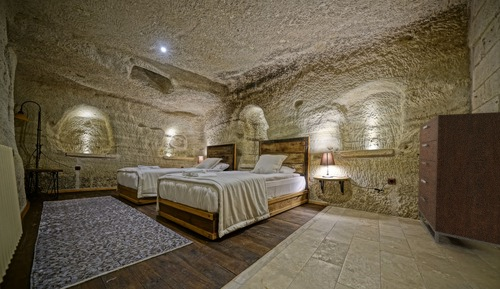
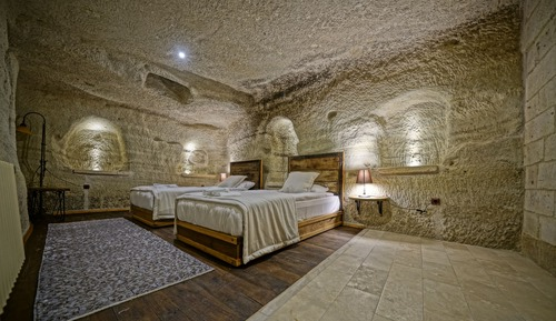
- dresser (452, 176)
